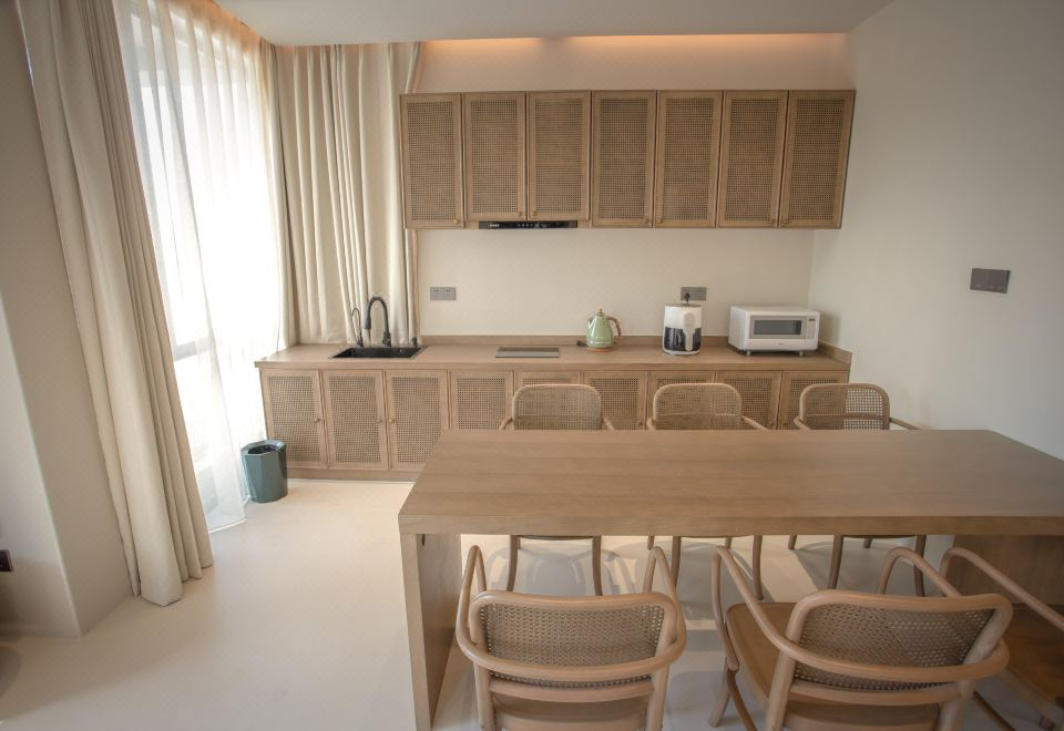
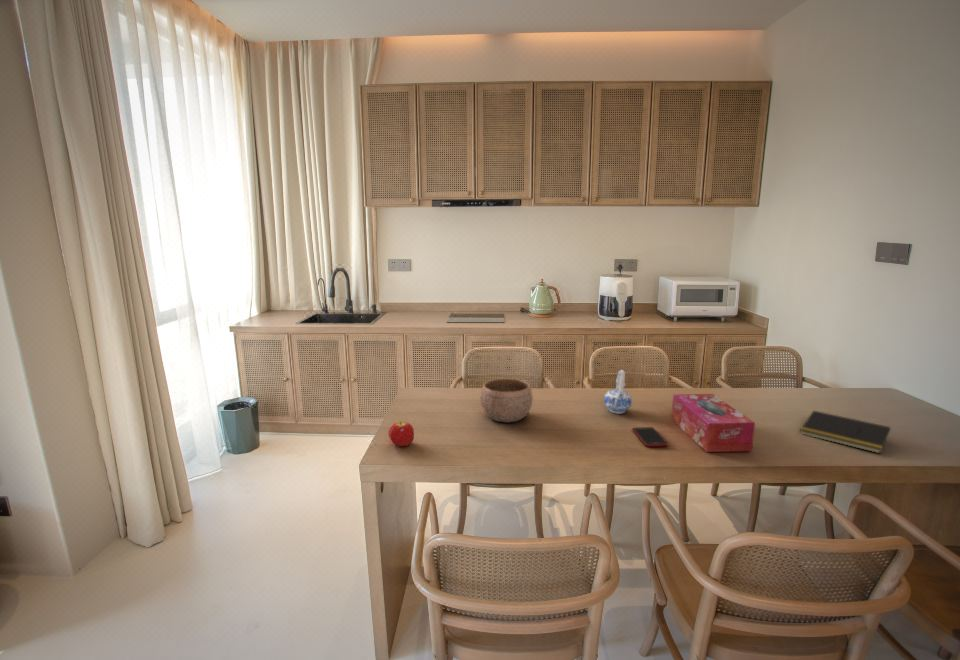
+ cell phone (649, 436)
+ ceramic pitcher (618, 389)
+ tissue box (709, 420)
+ fruit (401, 432)
+ notepad (844, 430)
+ bowl (506, 400)
